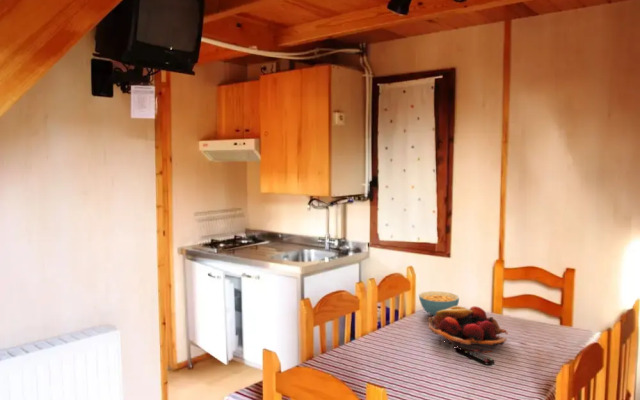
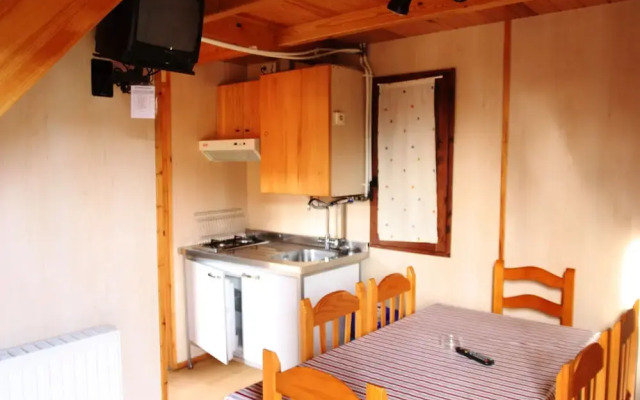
- fruit basket (465, 325)
- cereal bowl (438, 305)
